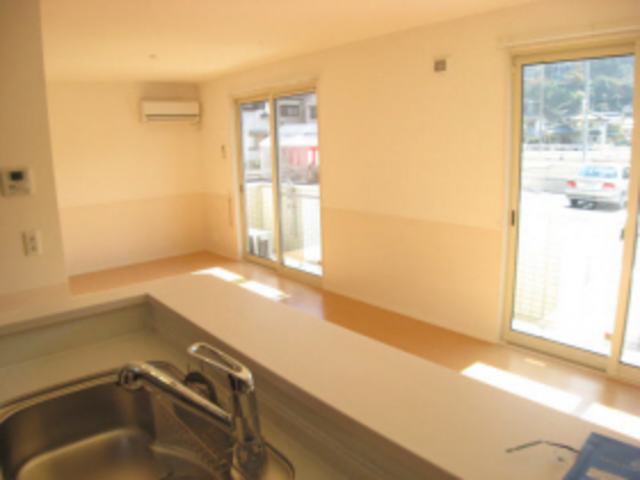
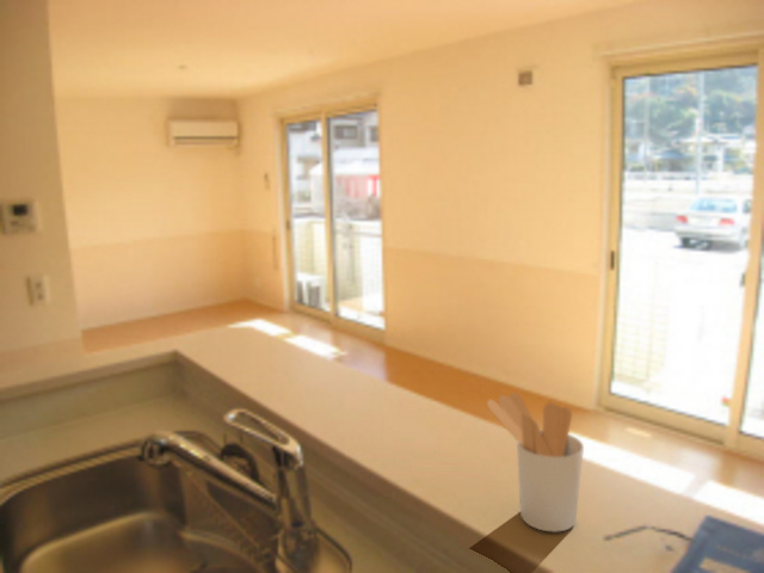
+ utensil holder (534, 456)
